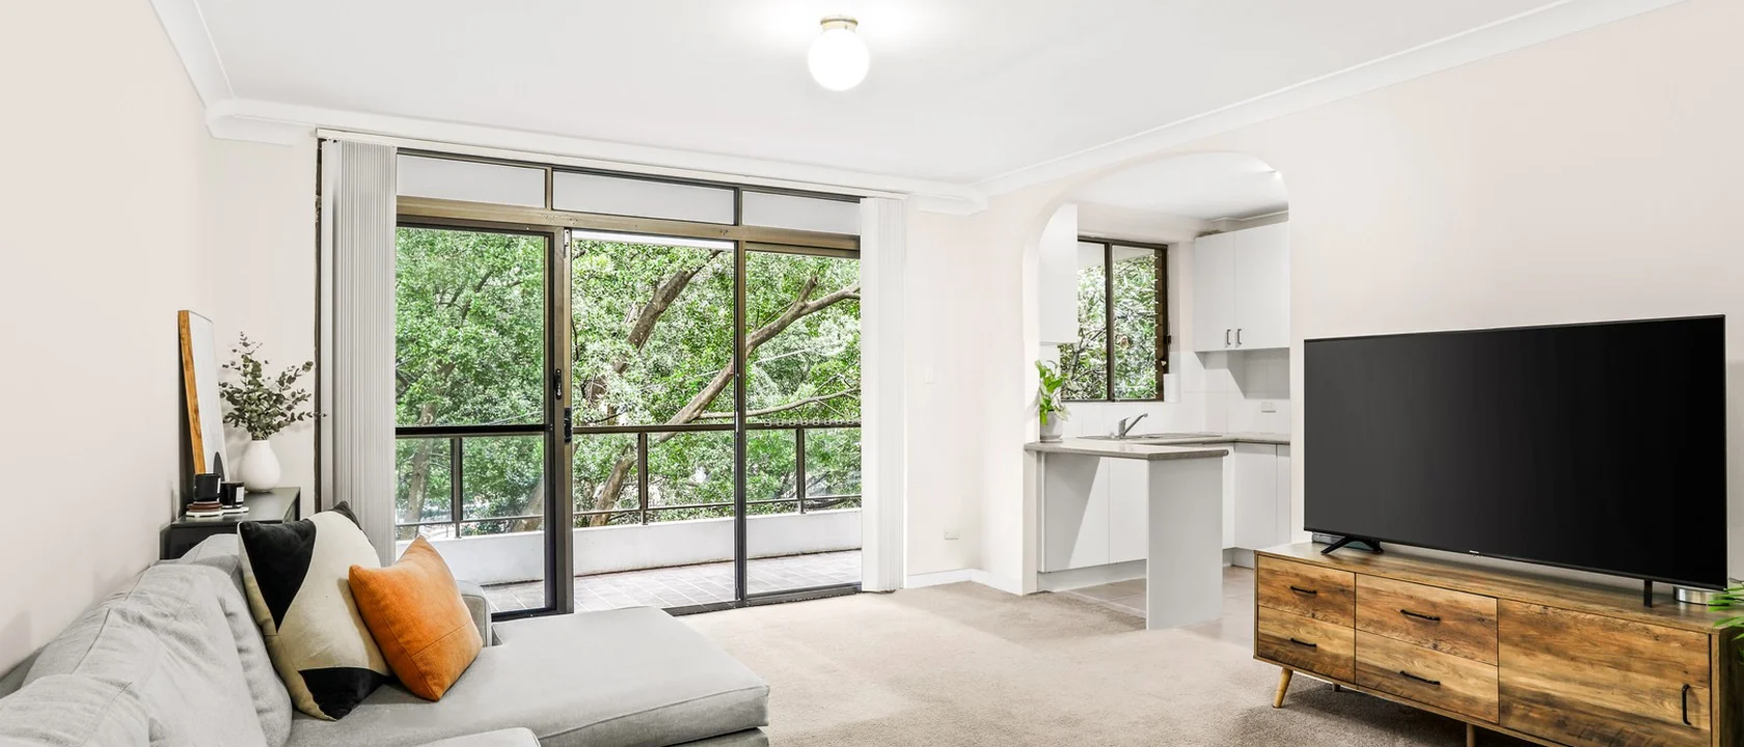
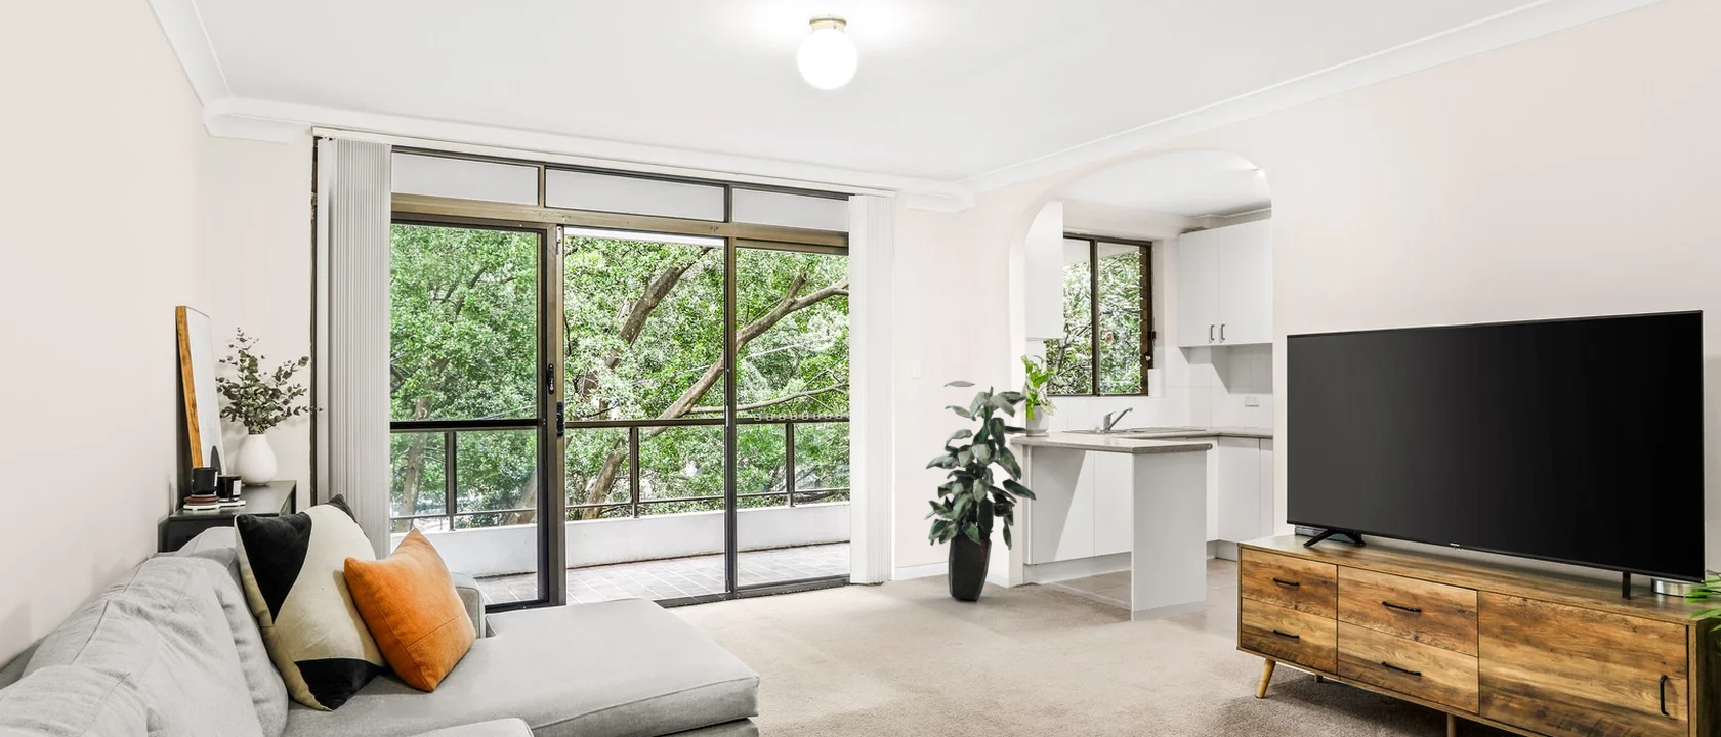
+ indoor plant (974, 488)
